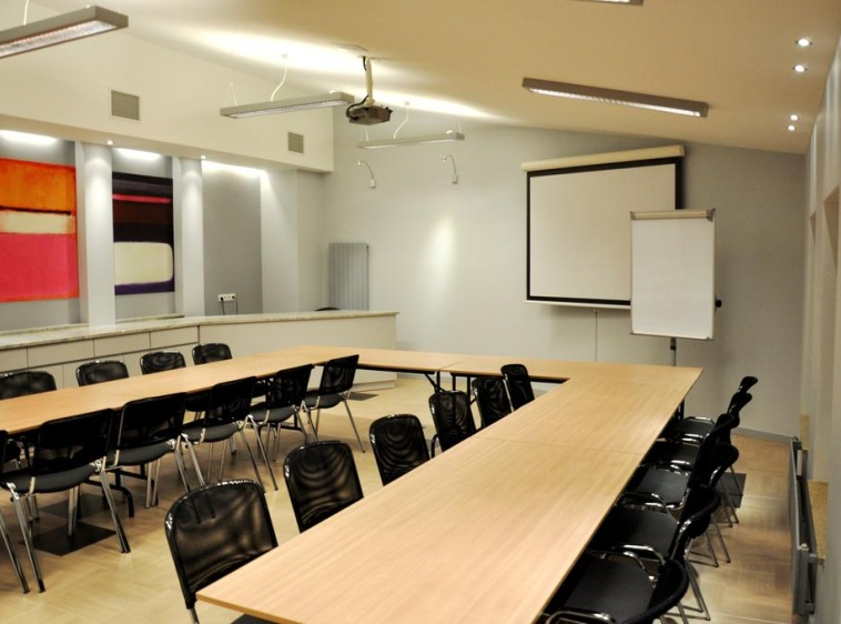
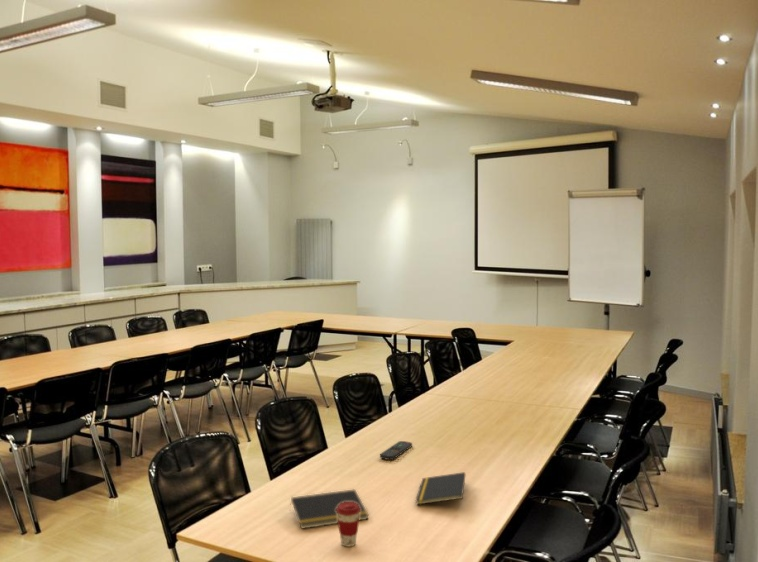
+ coffee cup (348, 524)
+ notepad (329, 508)
+ remote control (396, 449)
+ notepad (441, 487)
